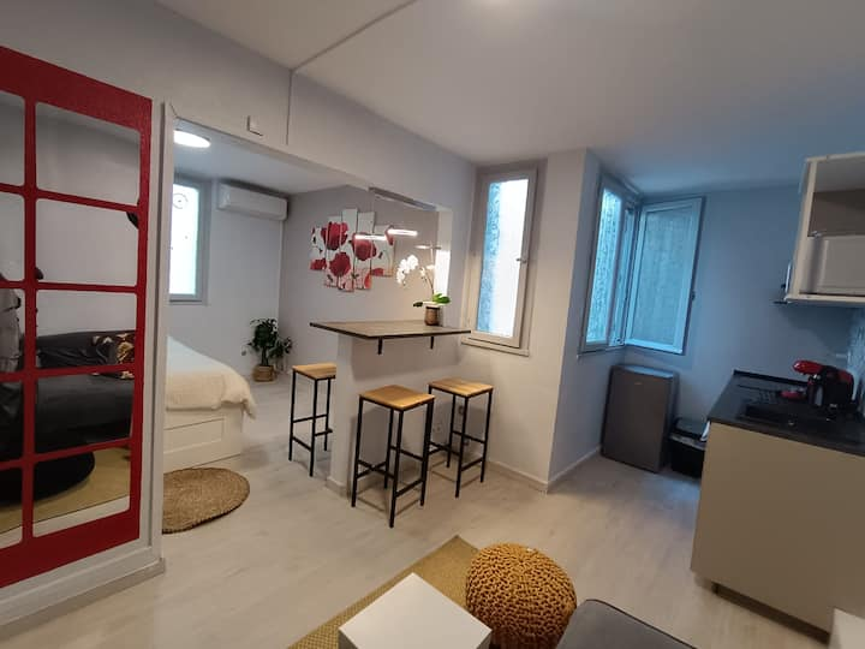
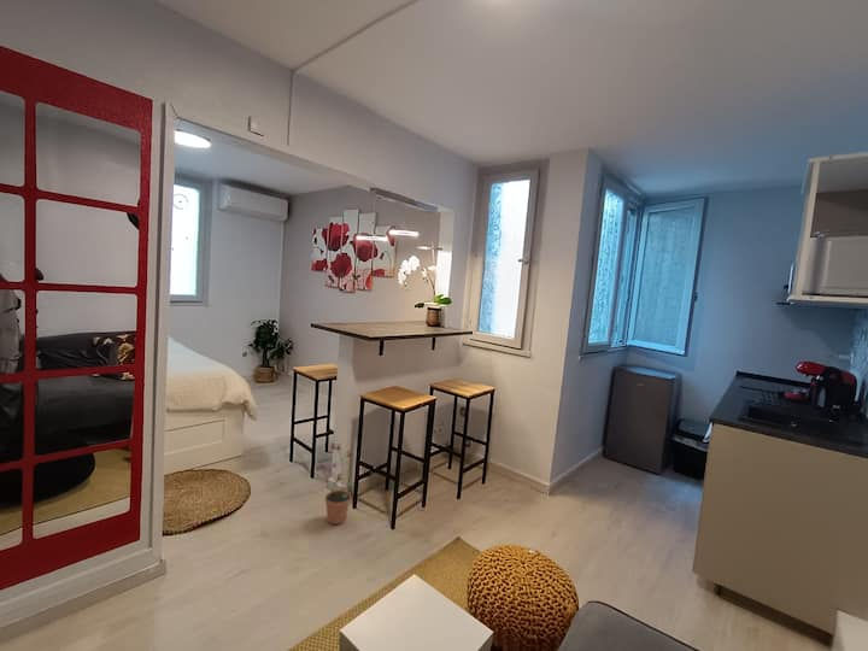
+ potted plant (335, 483)
